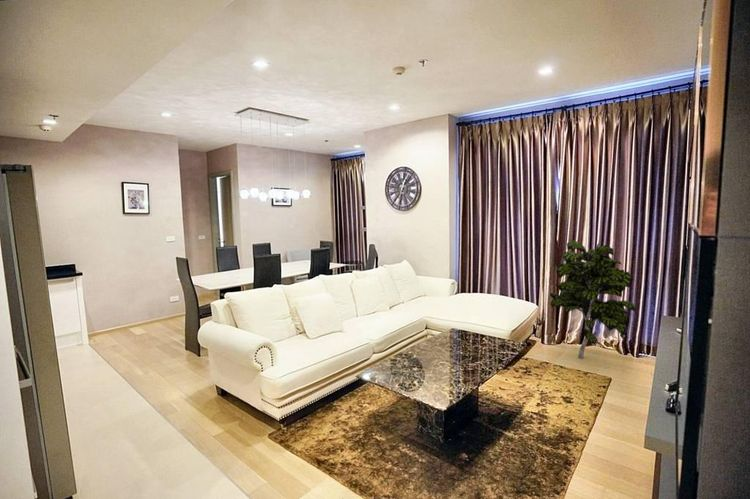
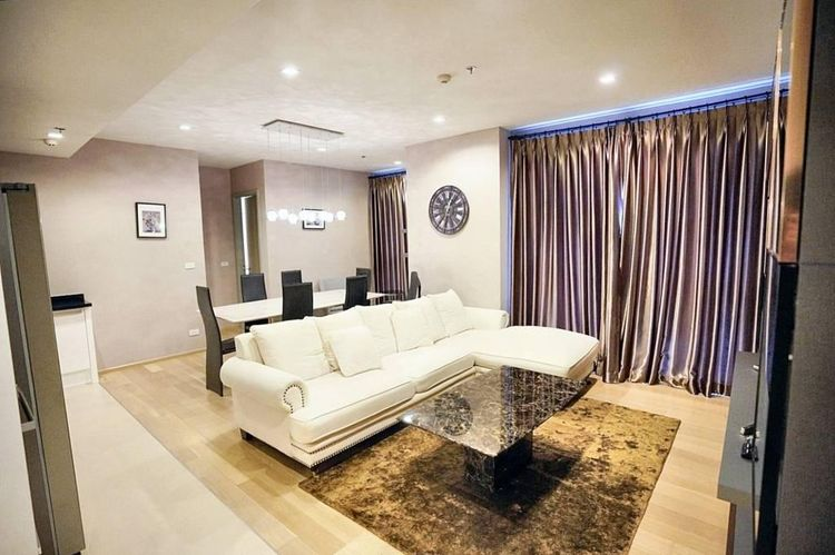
- indoor plant (590, 299)
